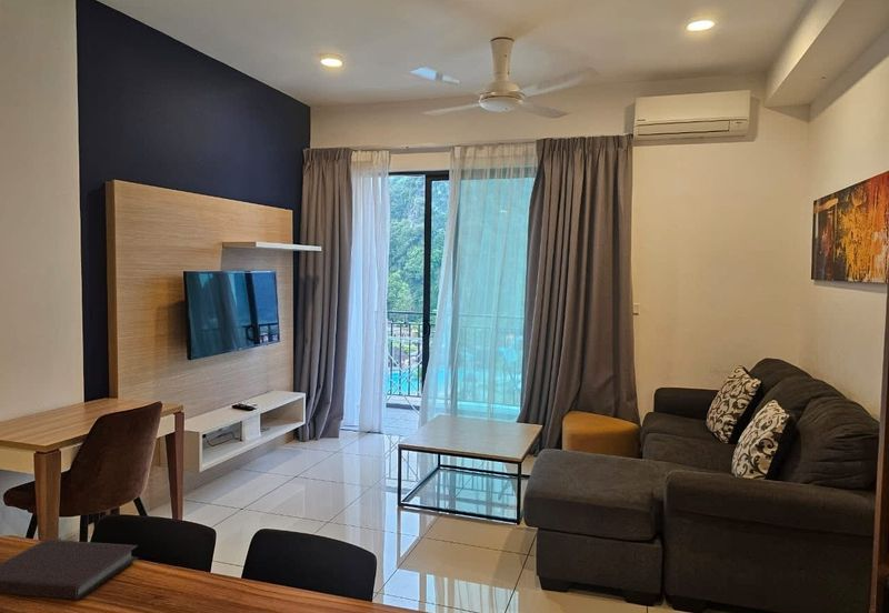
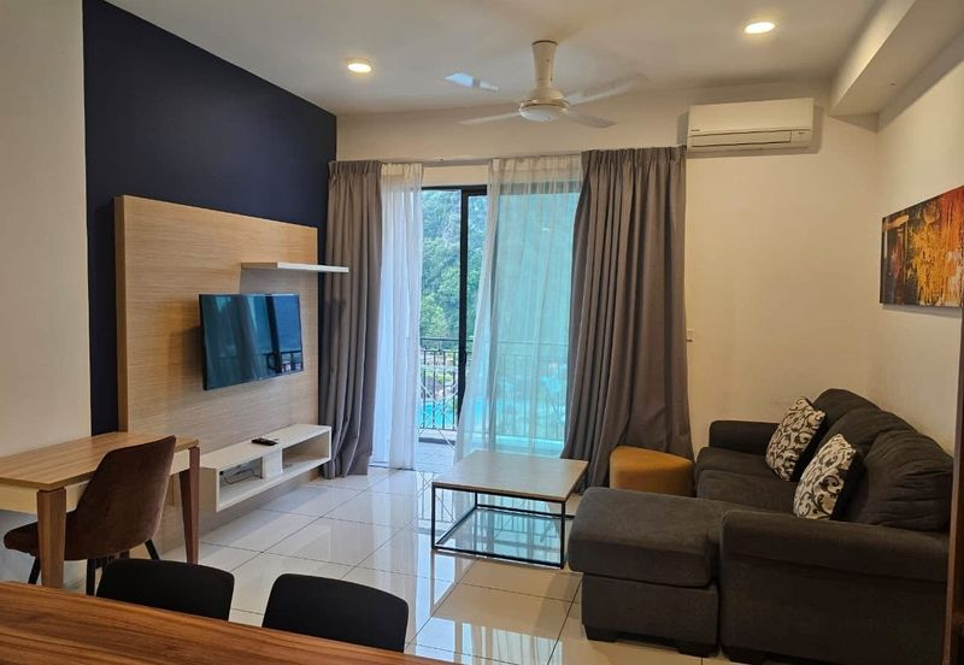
- notebook (60, 567)
